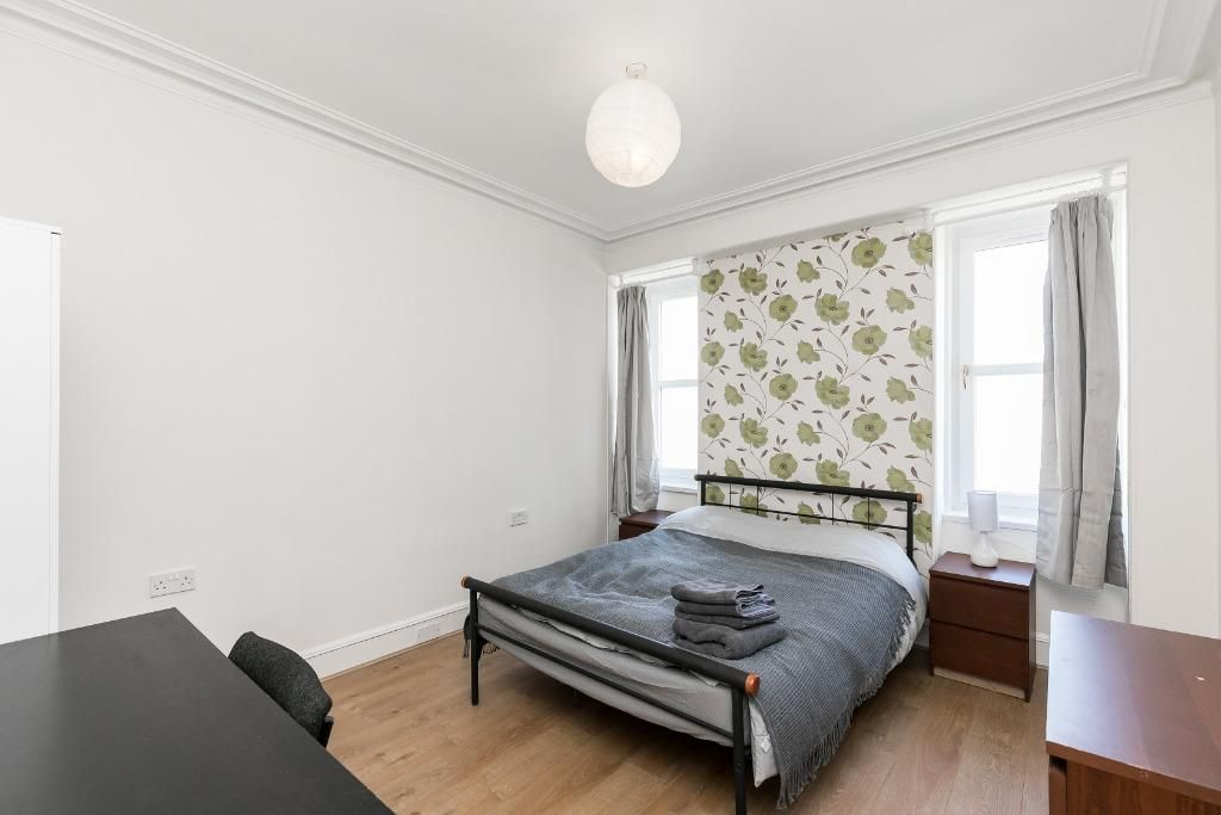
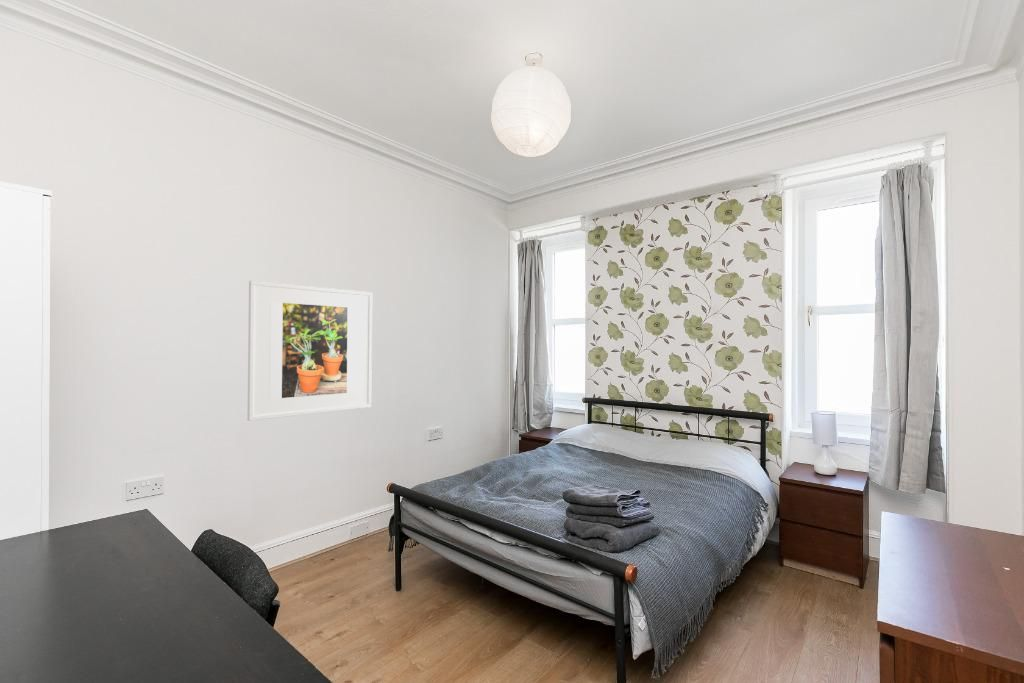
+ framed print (316, 350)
